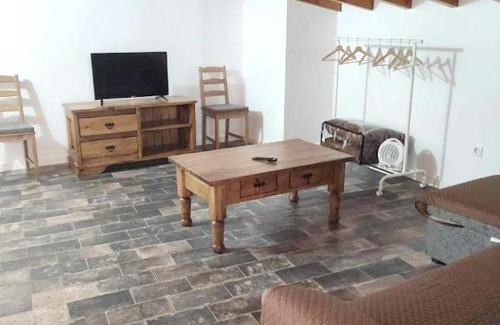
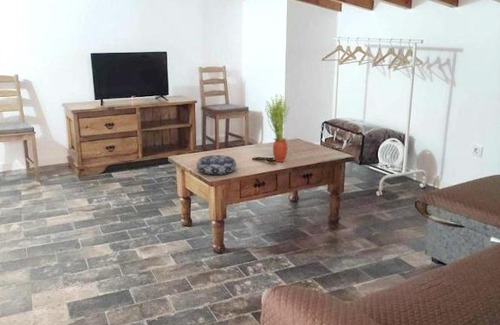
+ decorative bowl (216, 164)
+ potted plant (276, 128)
